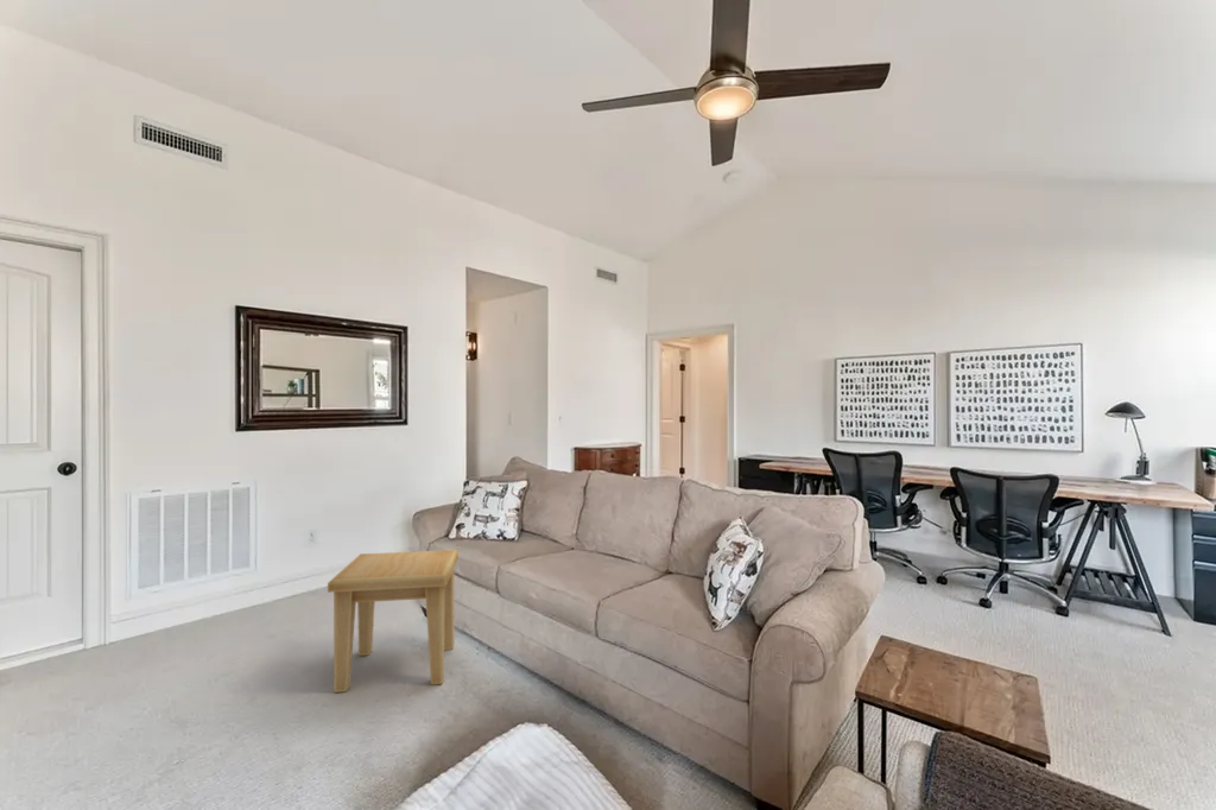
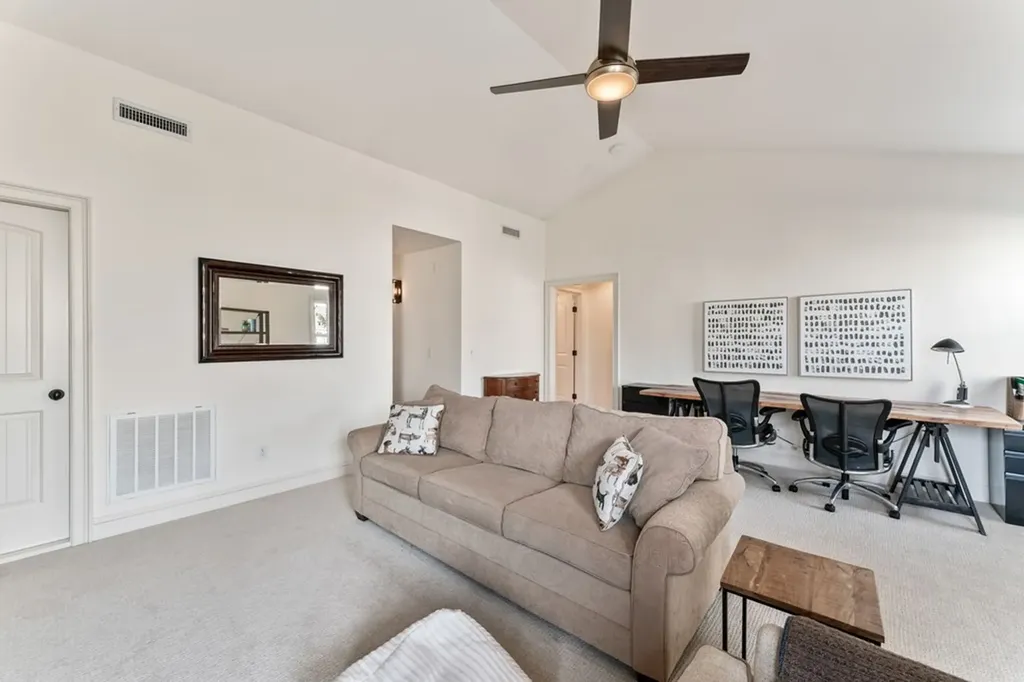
- side table (394, 600)
